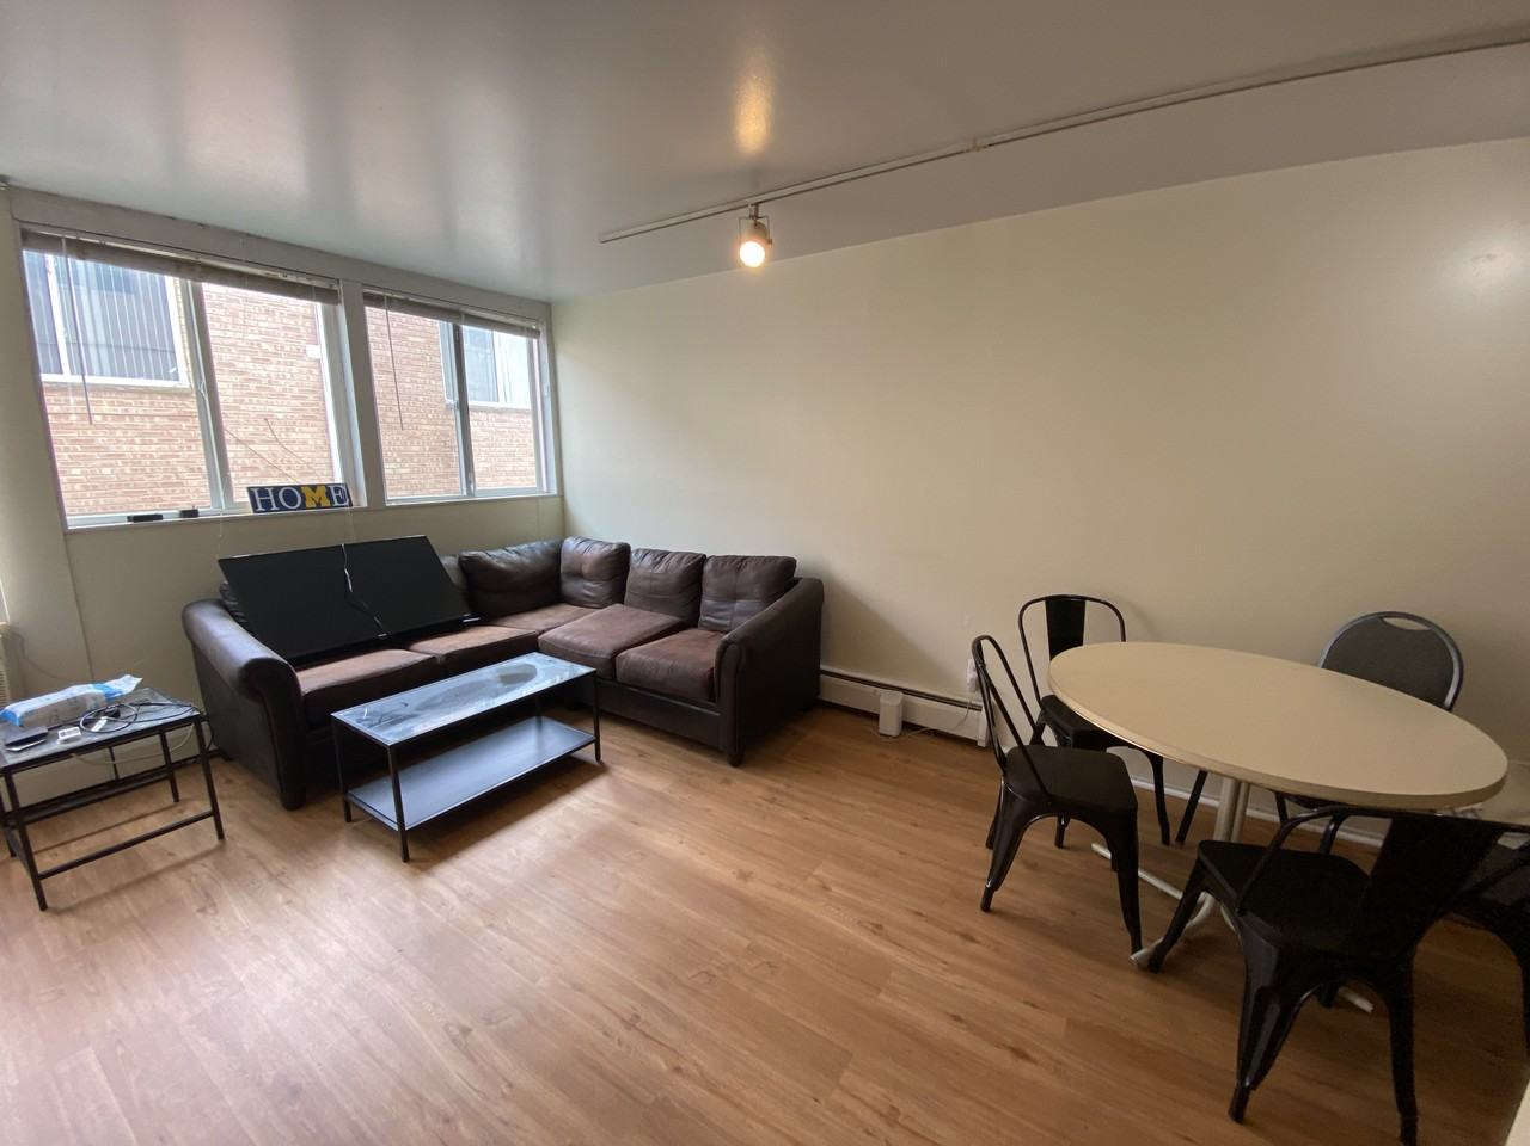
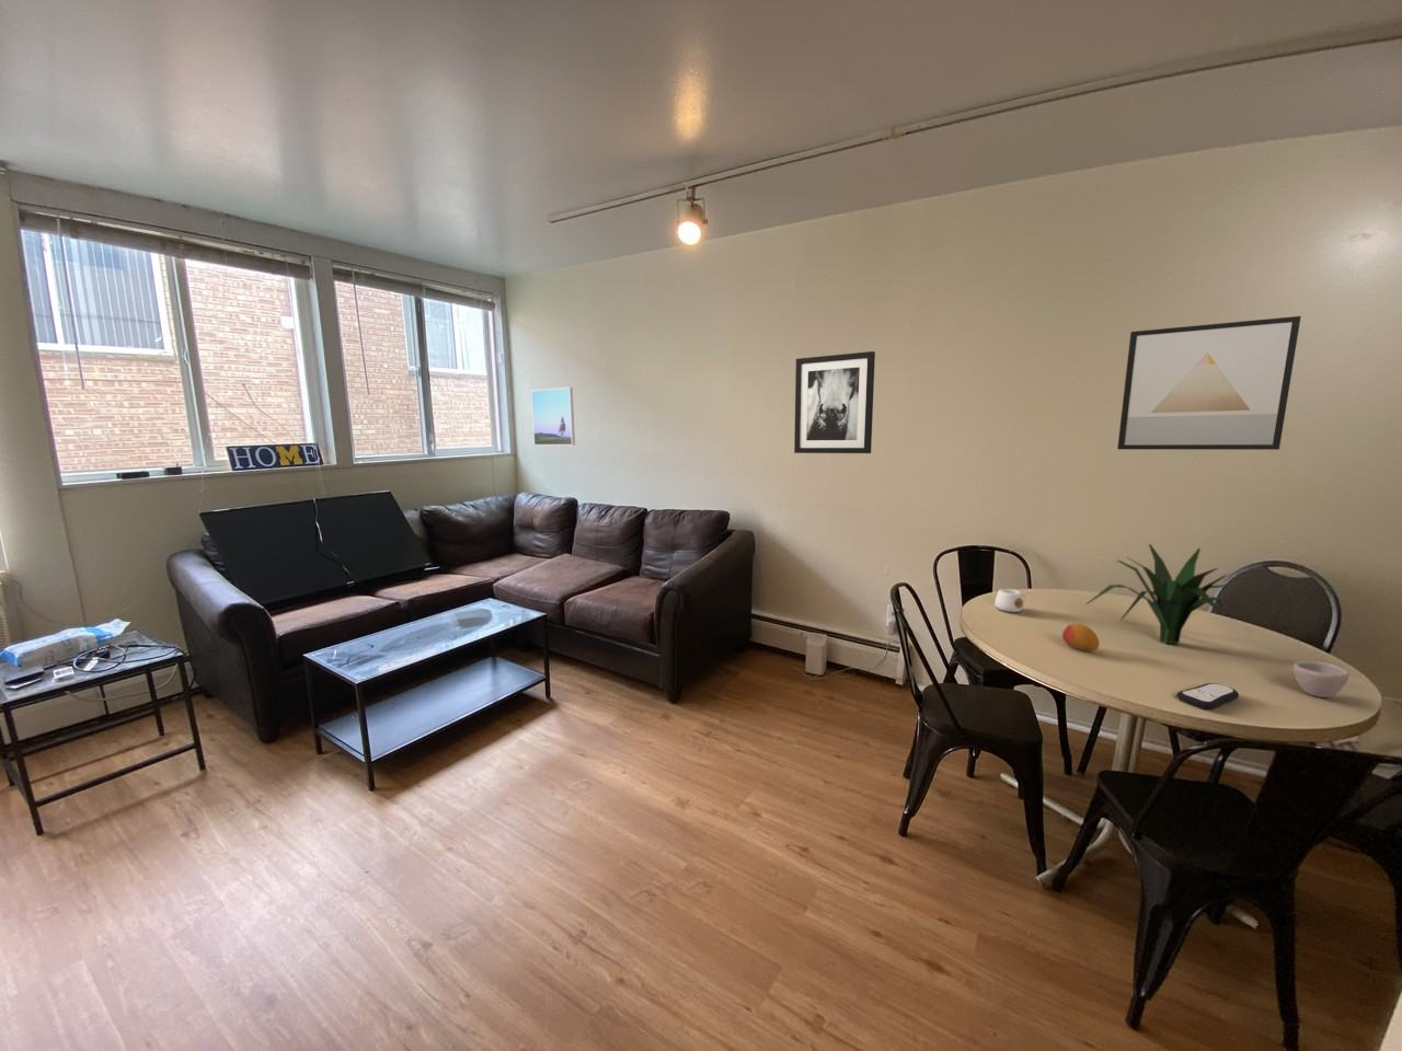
+ wall art (832, 405)
+ plant (1173, 598)
+ wall art (1200, 388)
+ mug (1012, 599)
+ fruit (1080, 637)
+ remote control (1209, 694)
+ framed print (552, 417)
+ cup (1320, 679)
